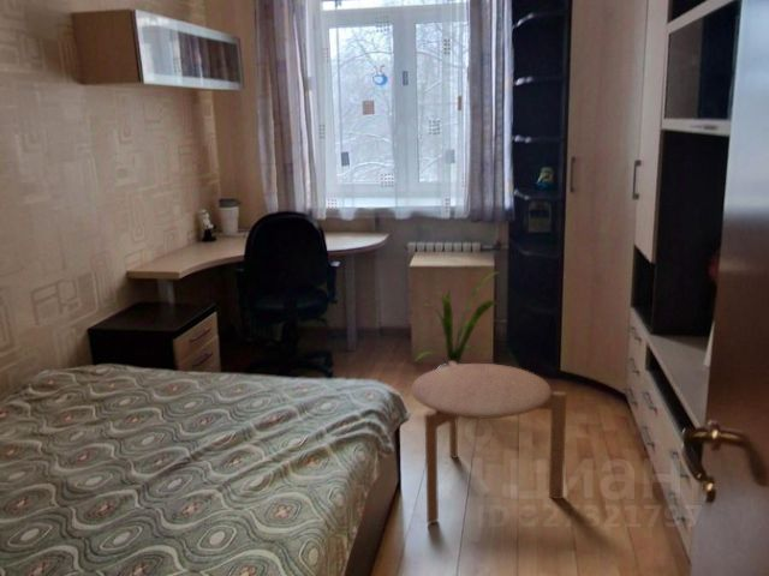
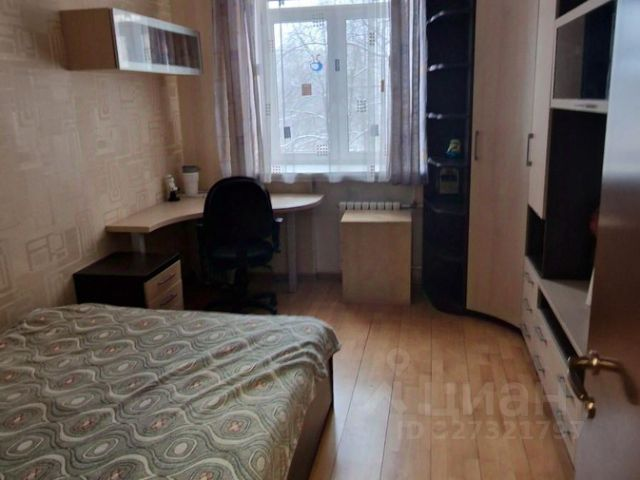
- house plant (458, 337)
- side table (487, 418)
